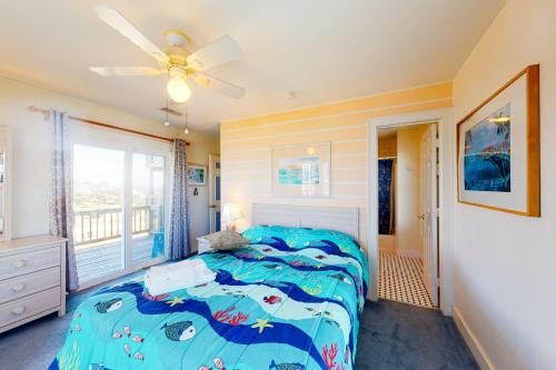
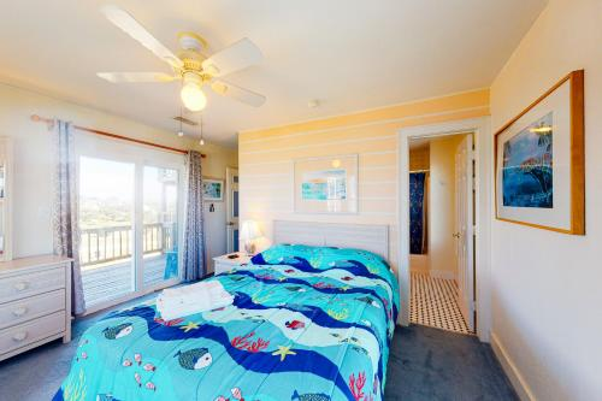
- decorative pillow (226, 239)
